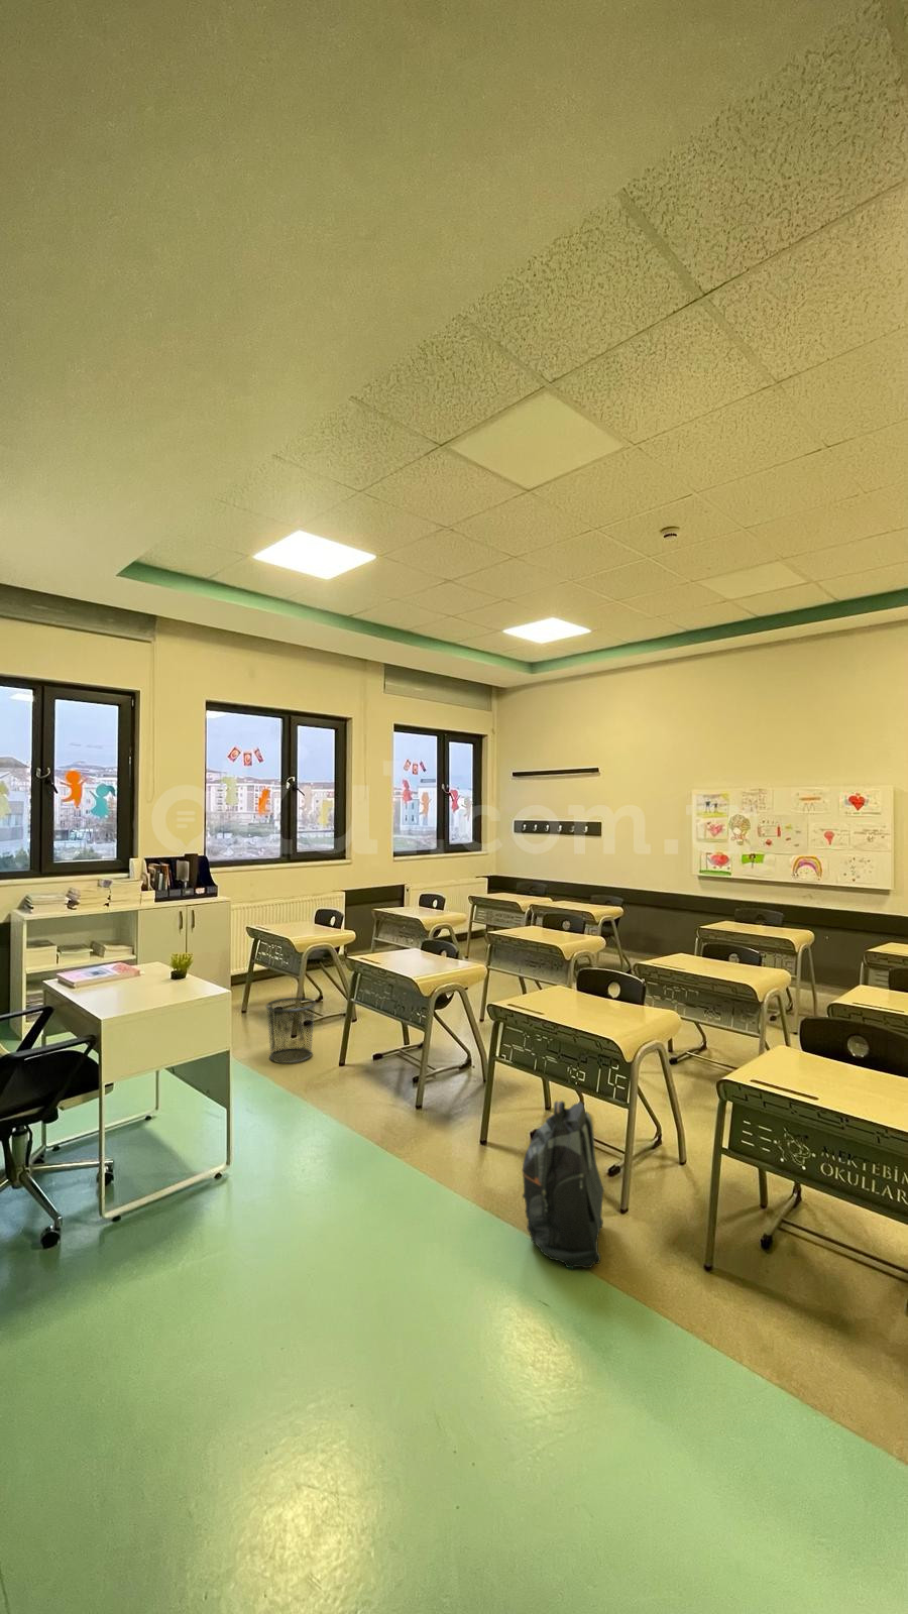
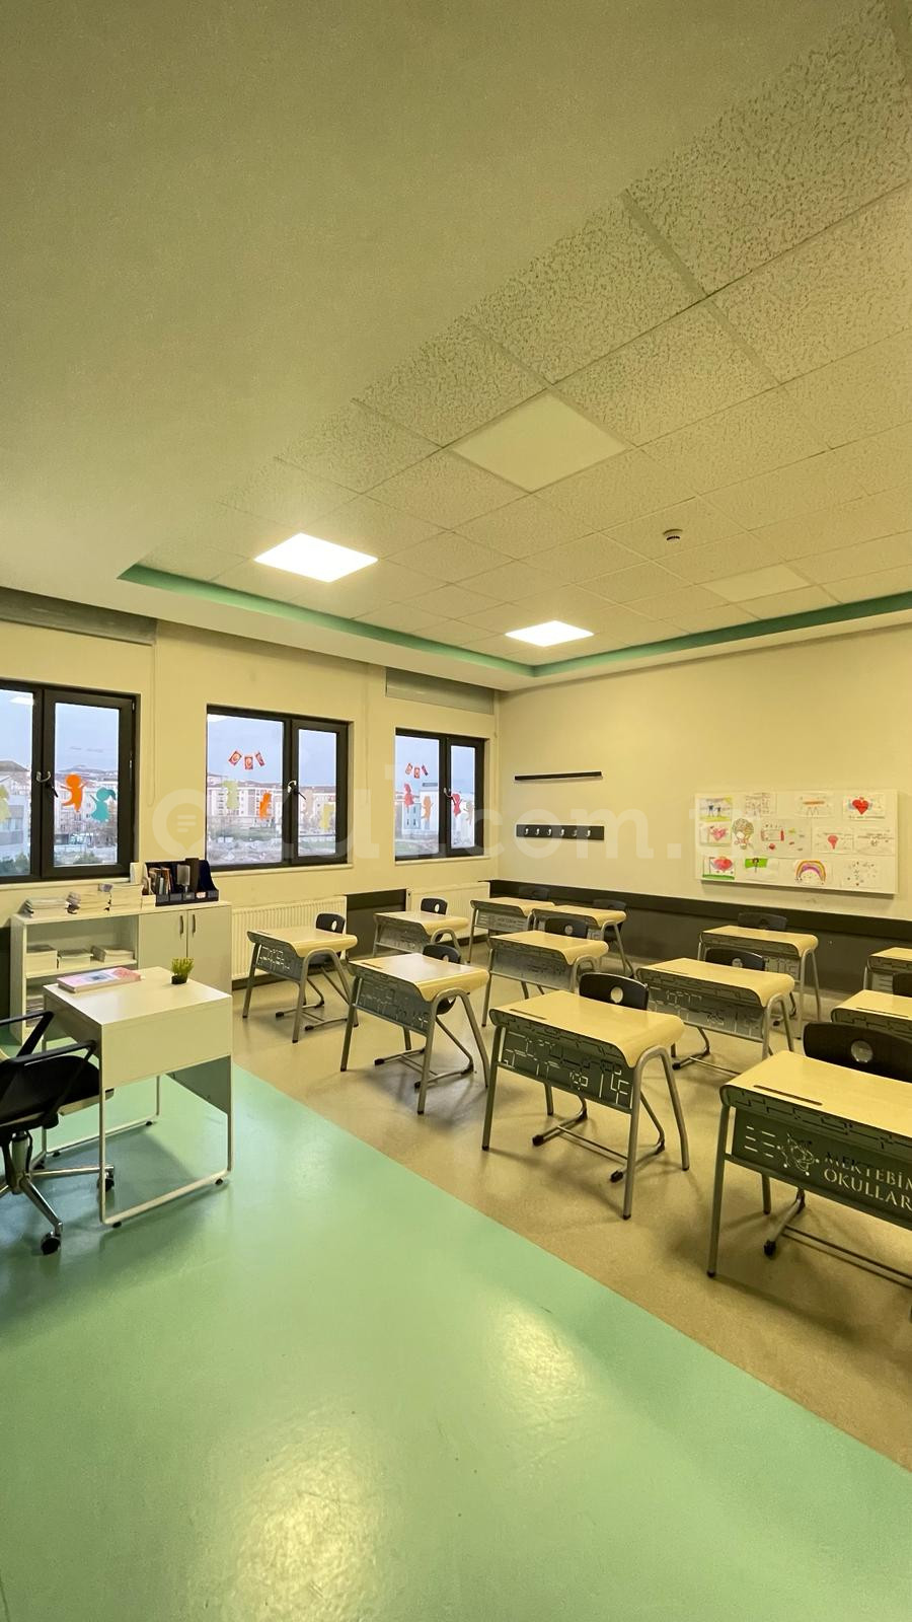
- waste bin (290, 1029)
- backpack (571, 1172)
